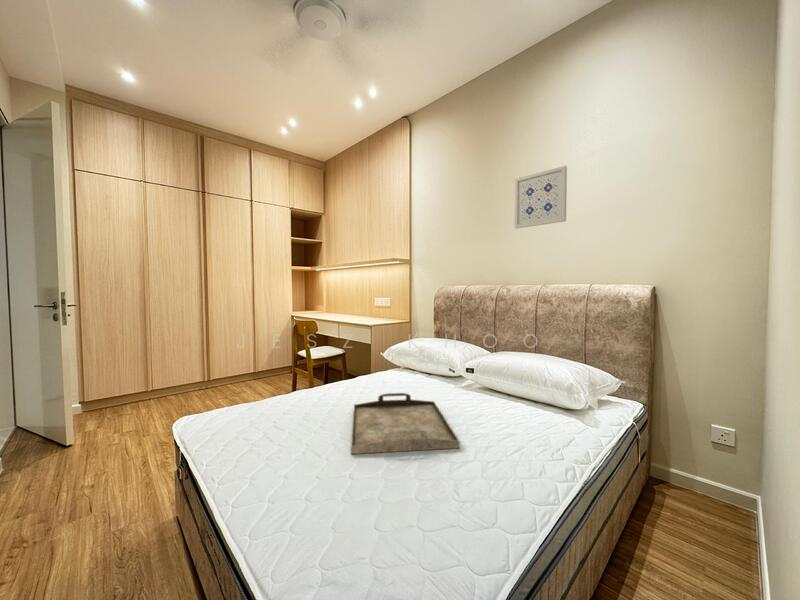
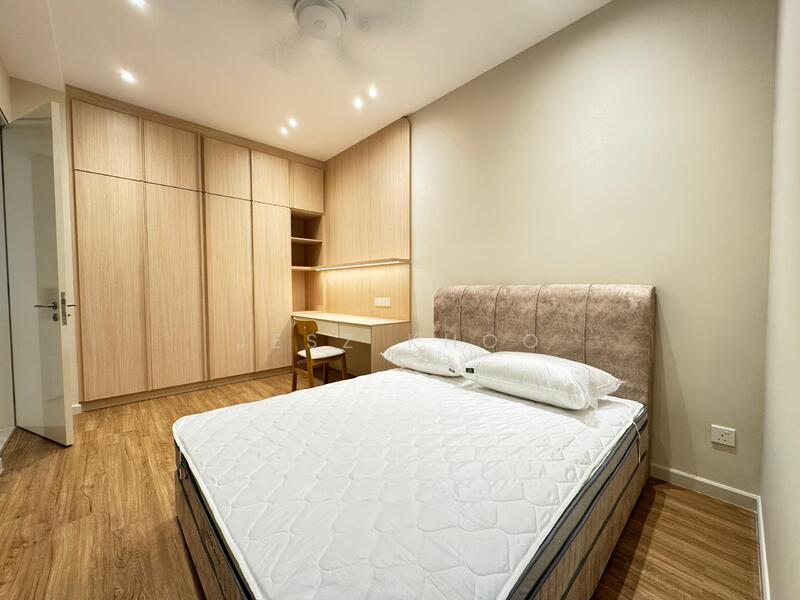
- wall art (539, 199)
- serving tray (399, 417)
